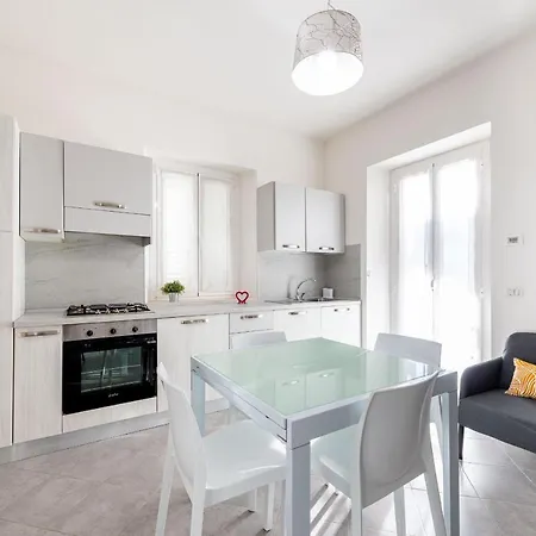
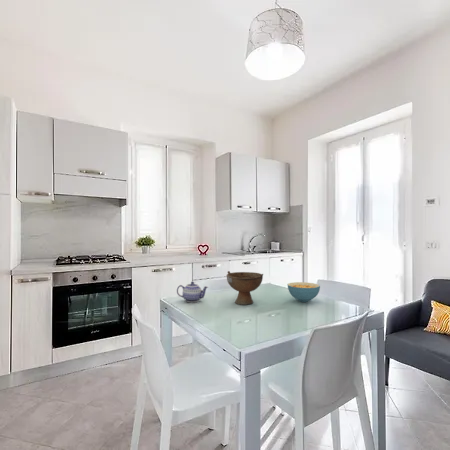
+ teapot (192, 291)
+ cereal bowl (303, 292)
+ bowl (244, 287)
